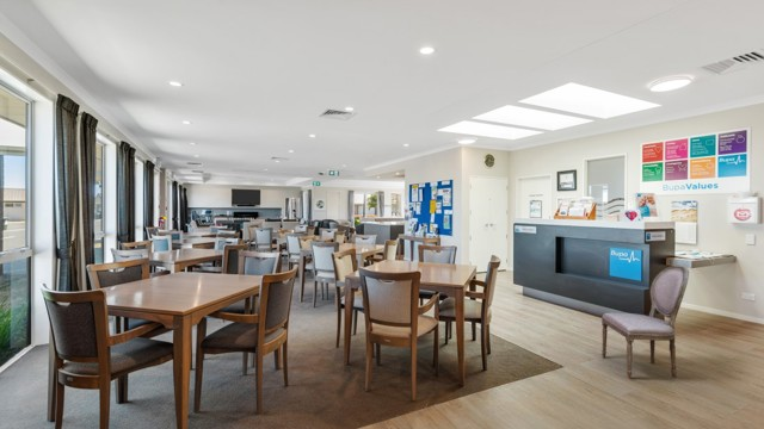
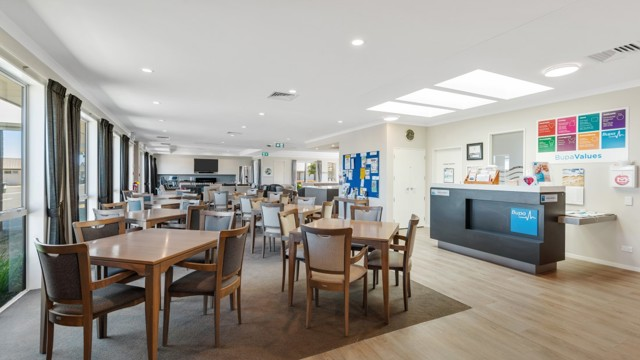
- dining chair (640, 316)
